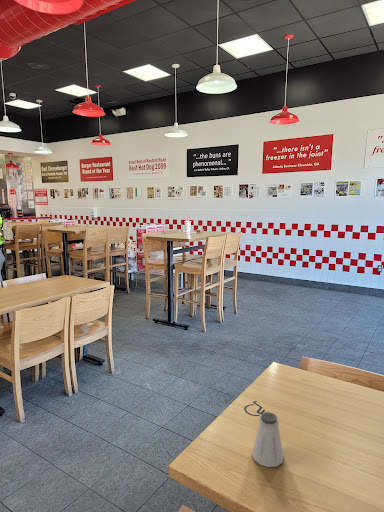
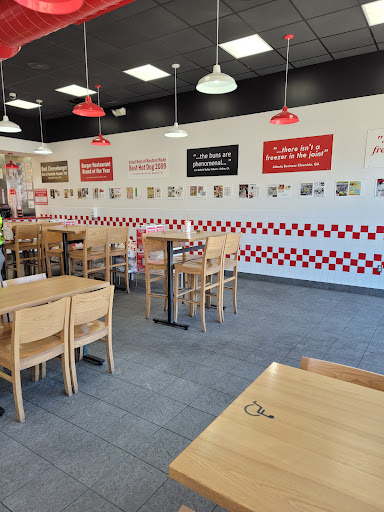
- saltshaker (268, 436)
